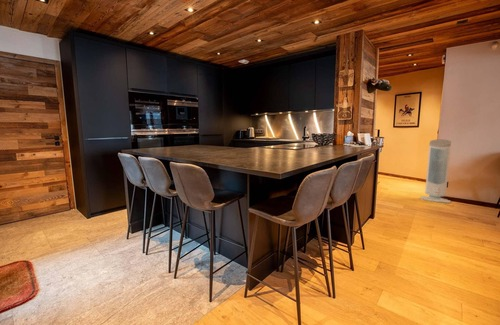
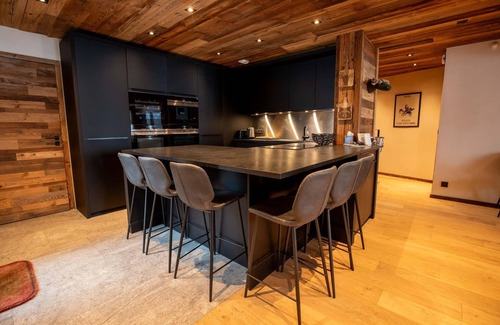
- air purifier (437, 170)
